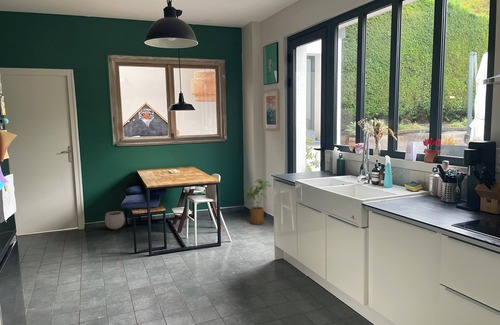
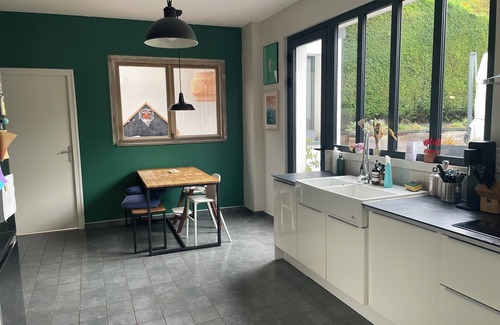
- plant pot (114, 217)
- house plant (255, 201)
